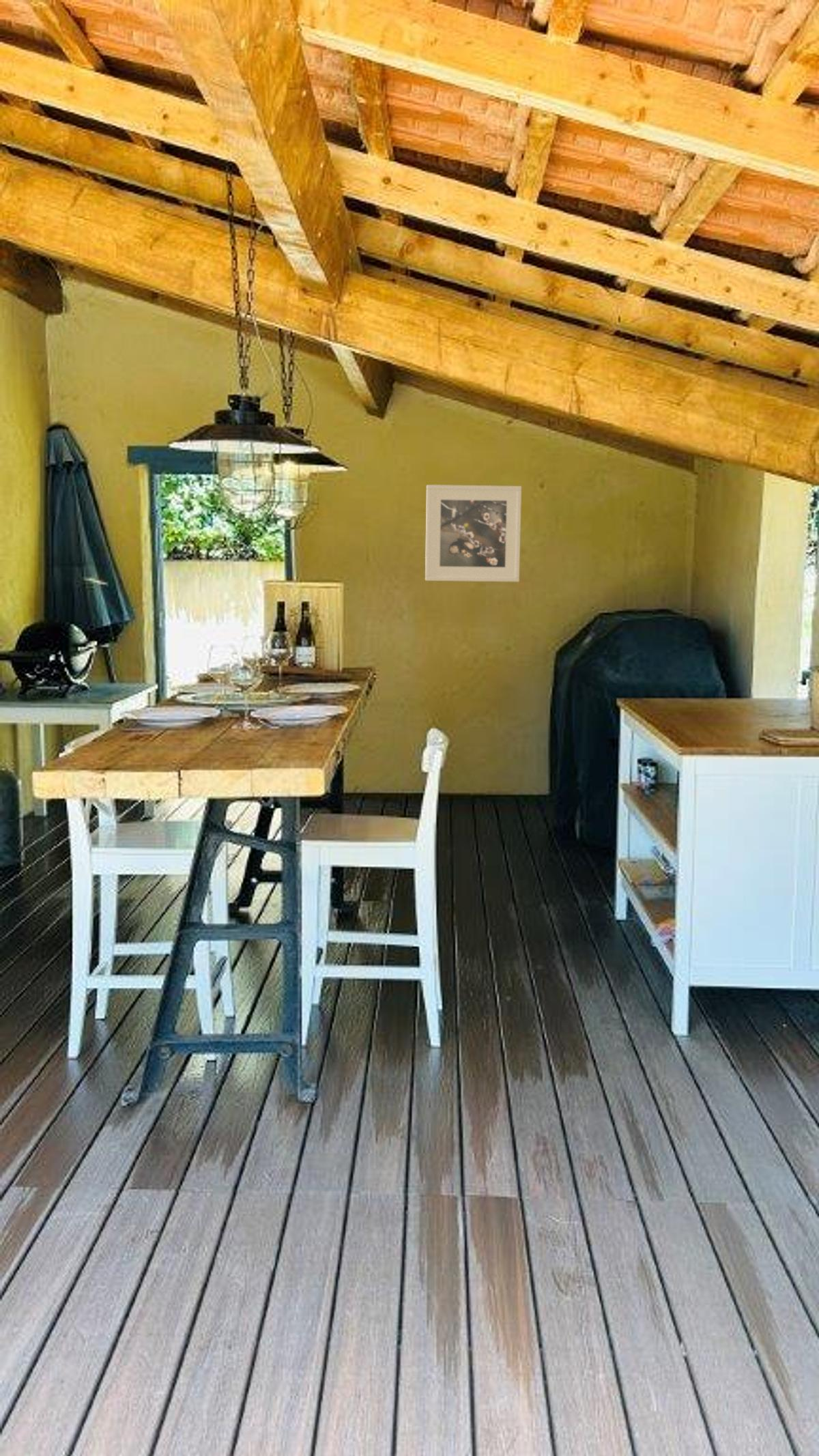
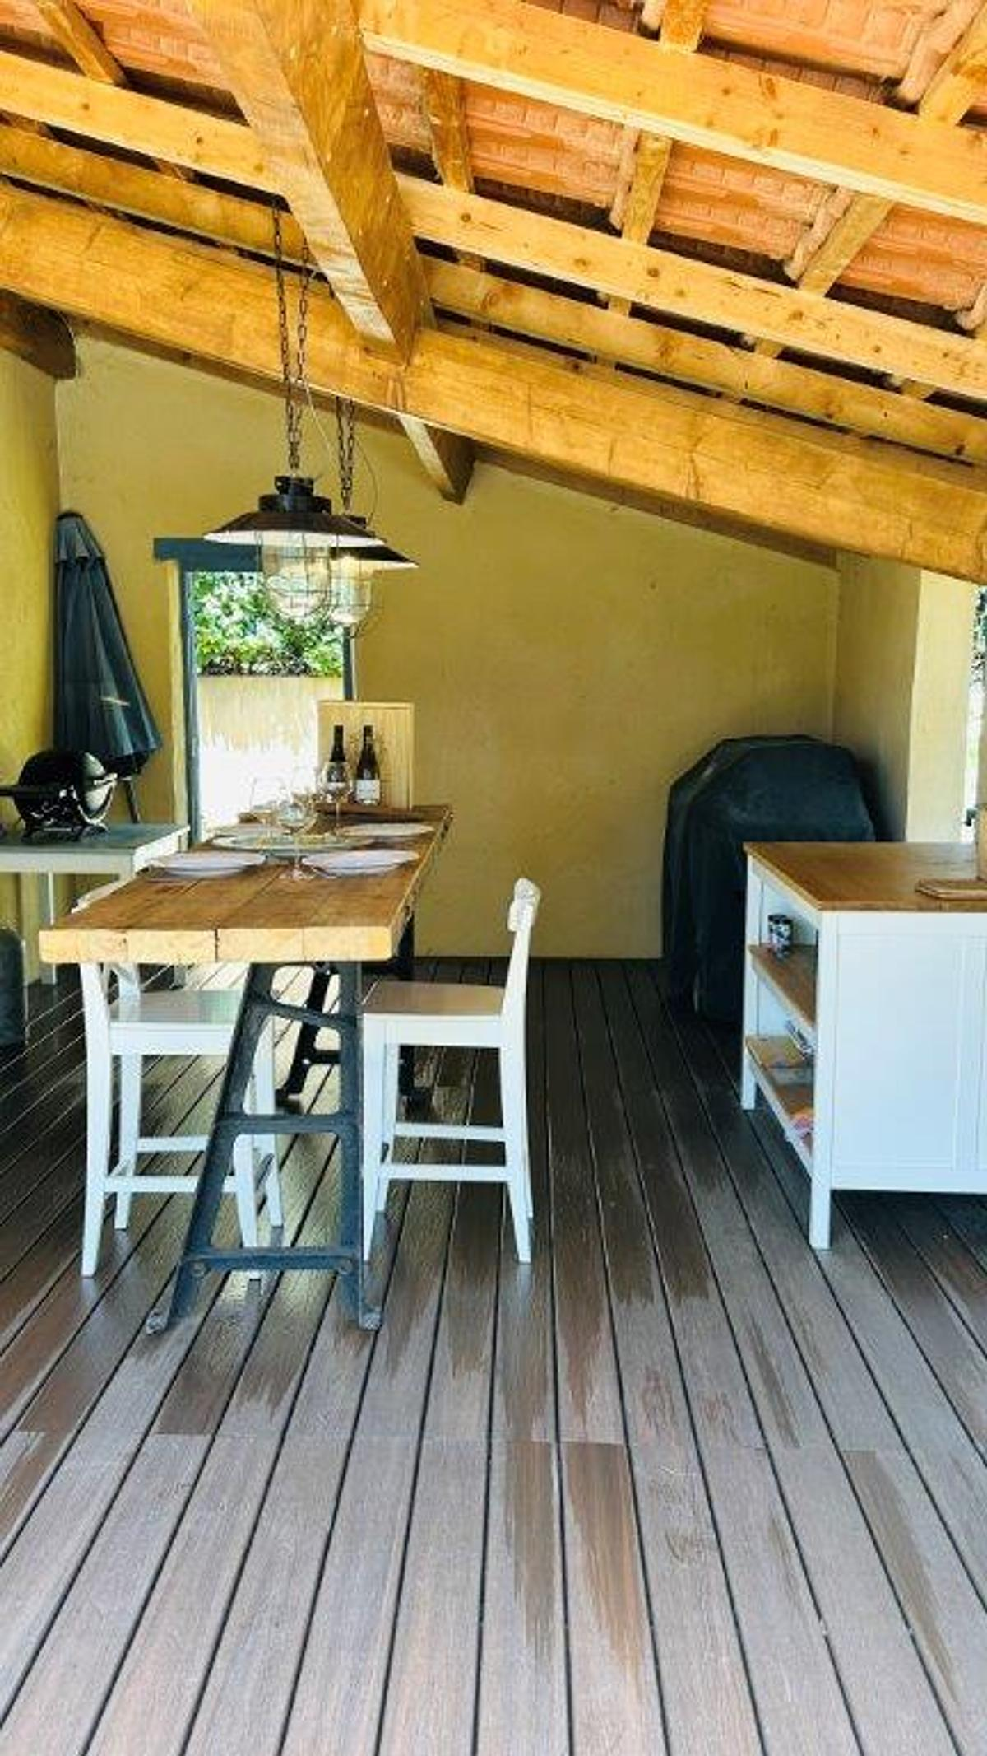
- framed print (473, 533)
